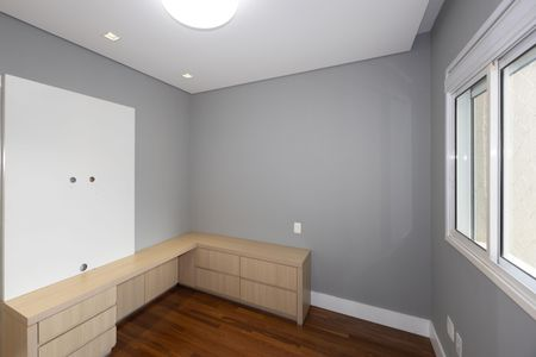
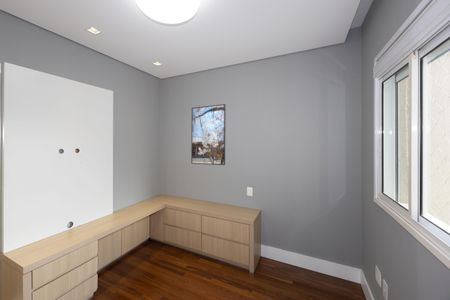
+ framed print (207, 135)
